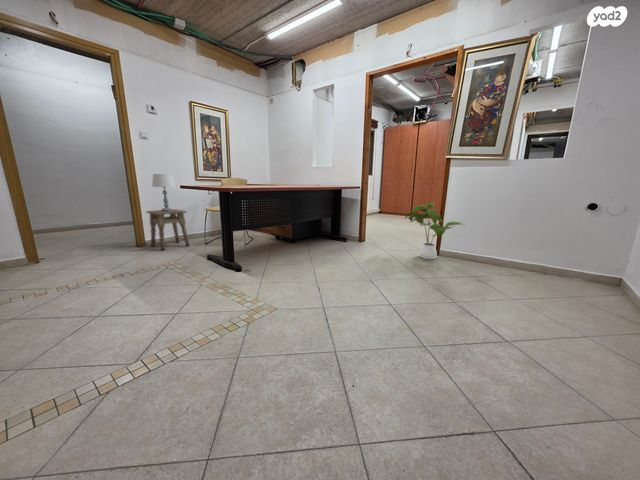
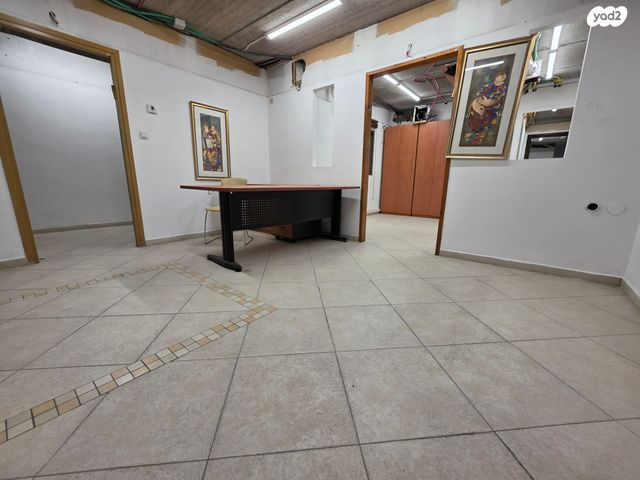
- table lamp (164, 192)
- house plant (428, 232)
- side table (173, 228)
